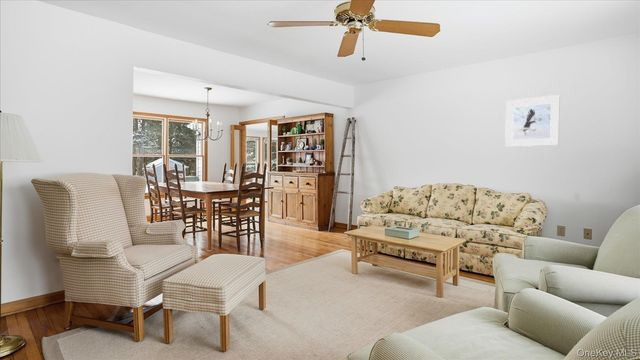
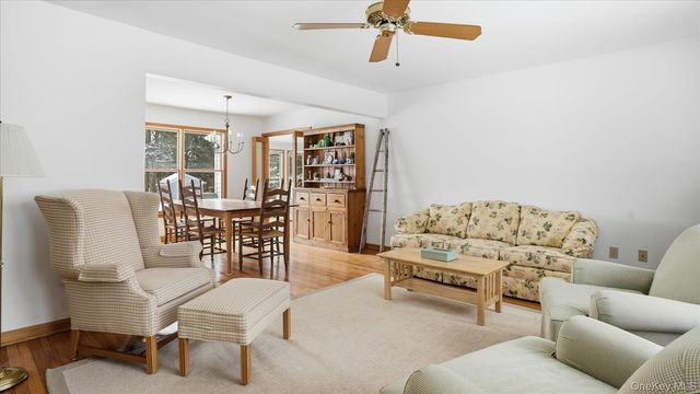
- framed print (531, 122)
